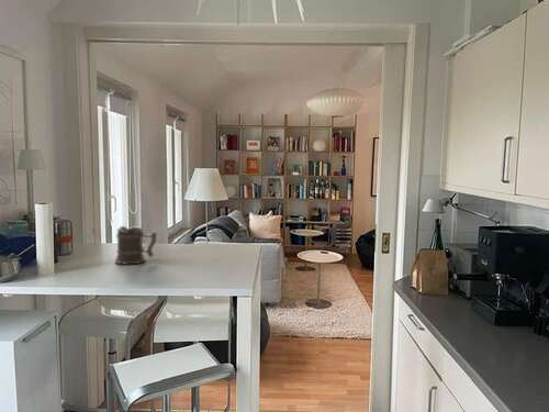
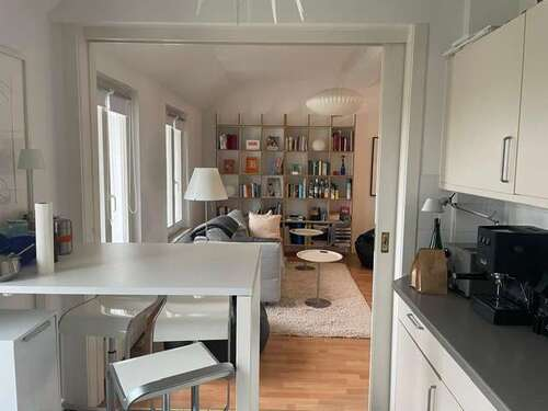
- mug (136, 244)
